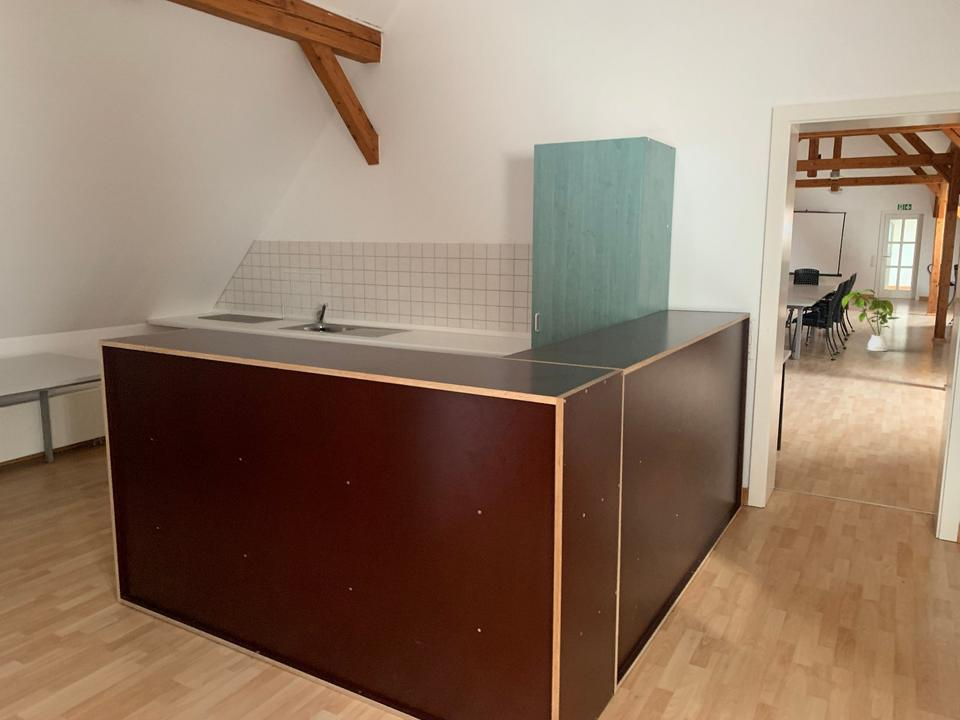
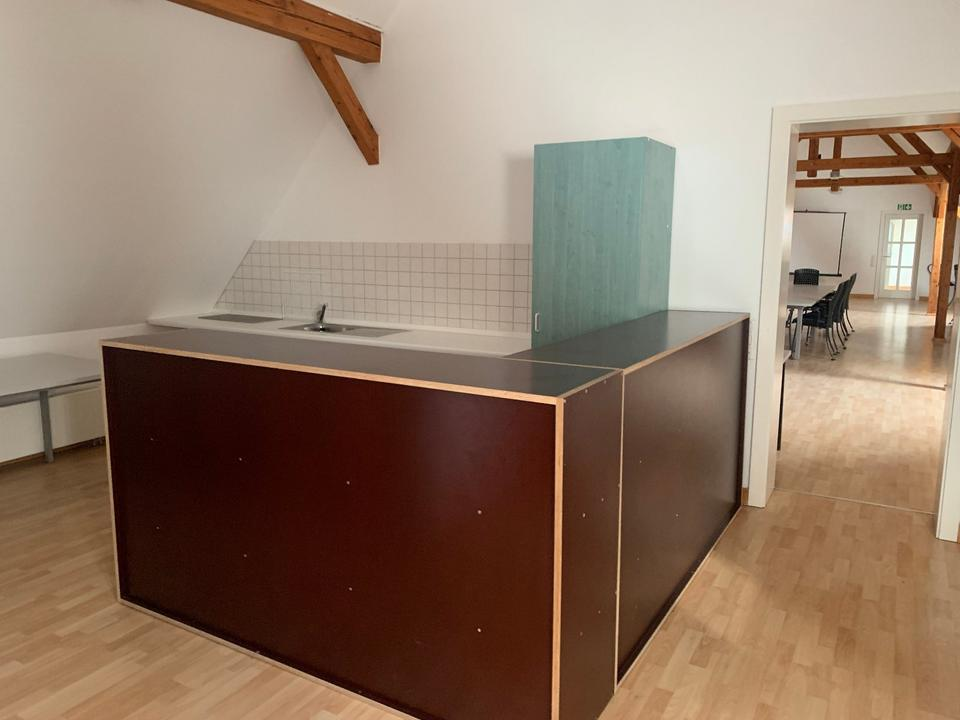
- house plant (868, 319)
